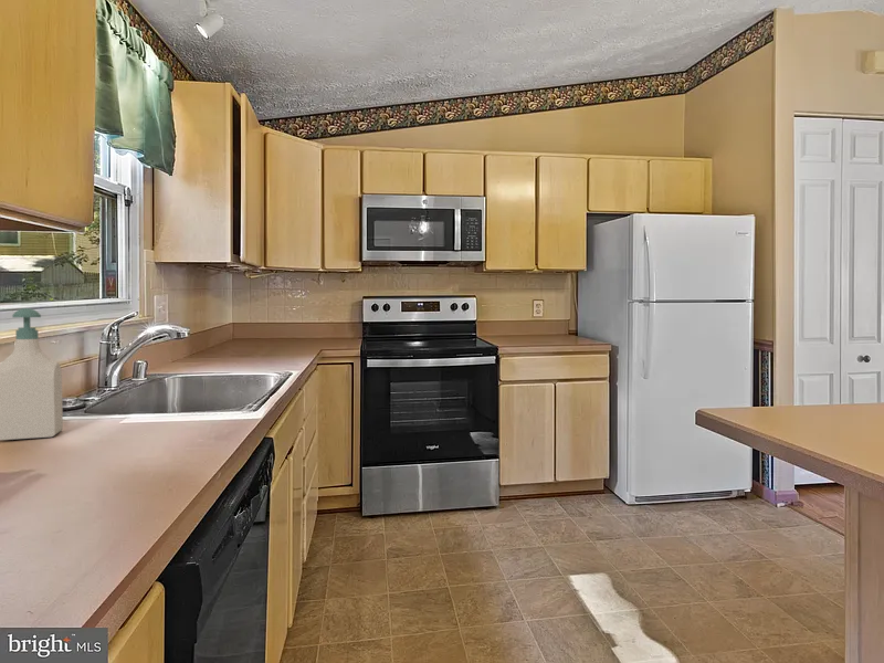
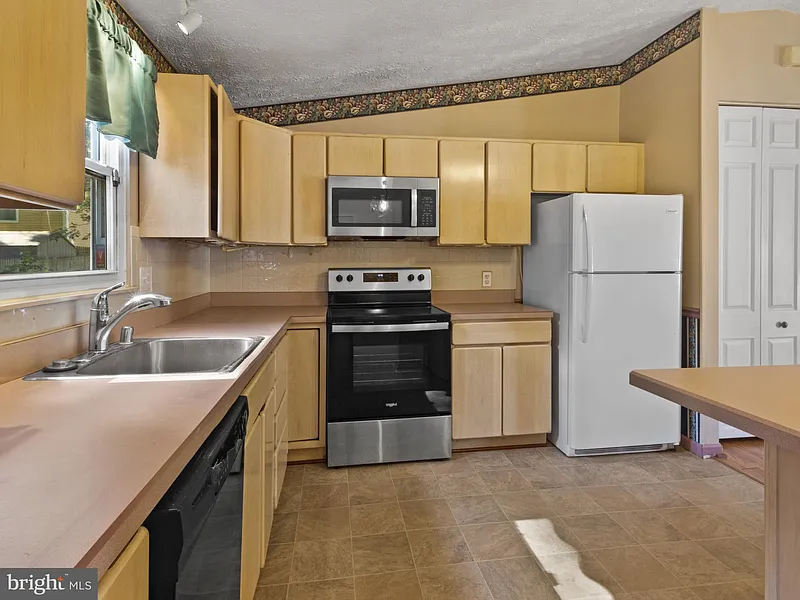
- soap bottle (29, 371)
